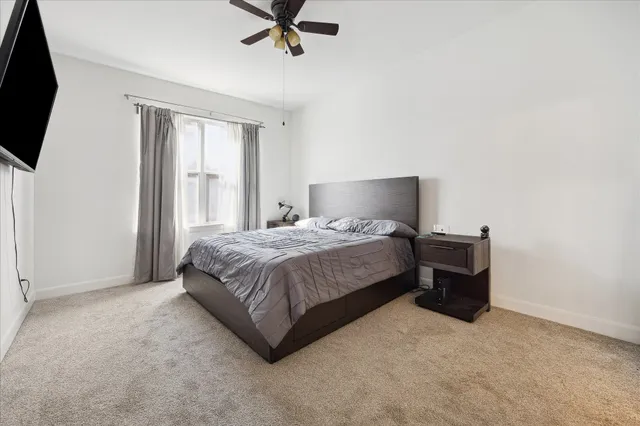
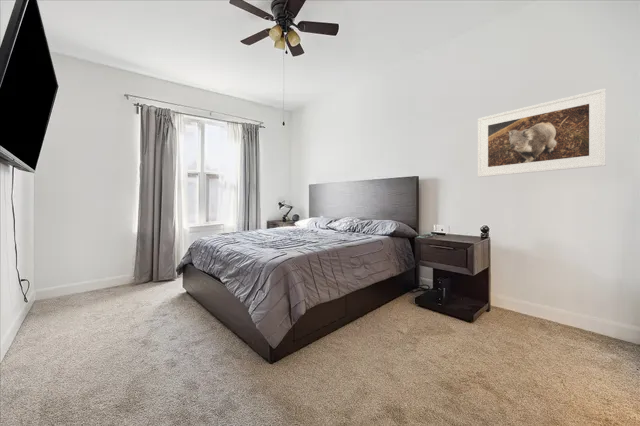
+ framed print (533, 138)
